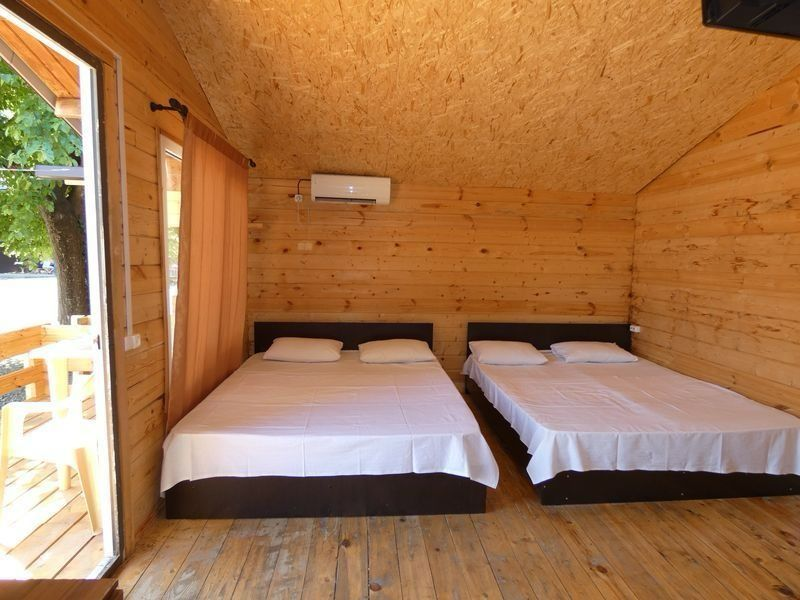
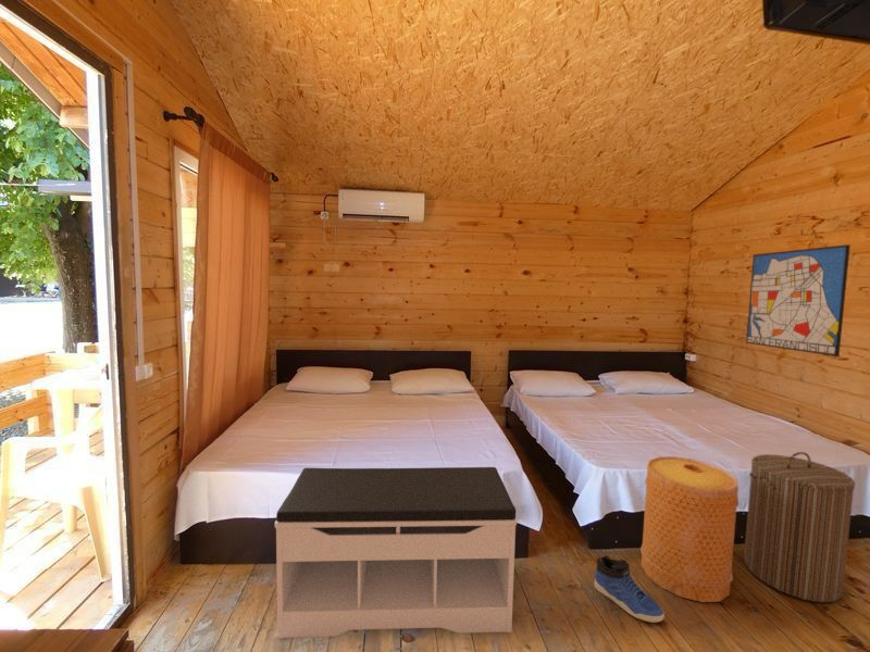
+ laundry hamper (796, 514)
+ bench (398, 541)
+ wall art (791, 300)
+ sneaker (627, 585)
+ basket (686, 523)
